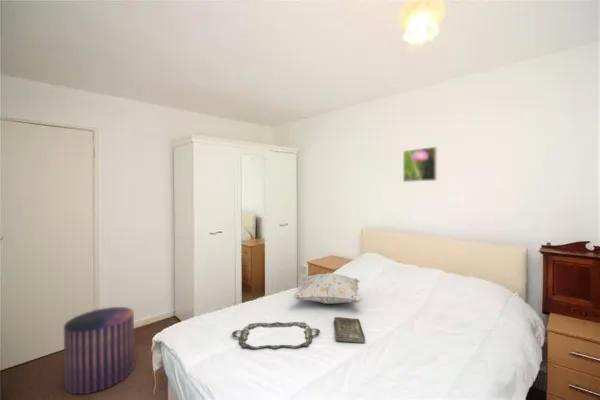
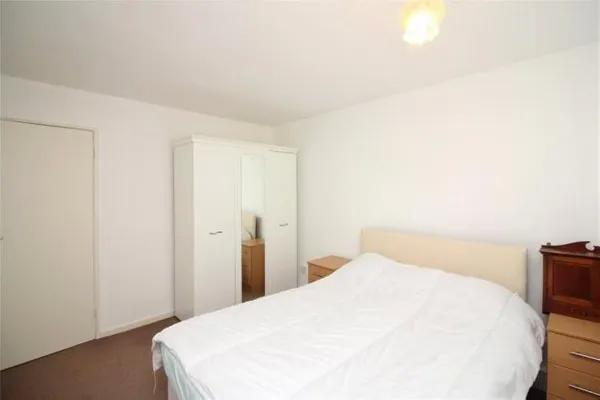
- serving tray (276, 326)
- decorative pillow (329, 288)
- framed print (419, 165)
- book (348, 328)
- stool (101, 346)
